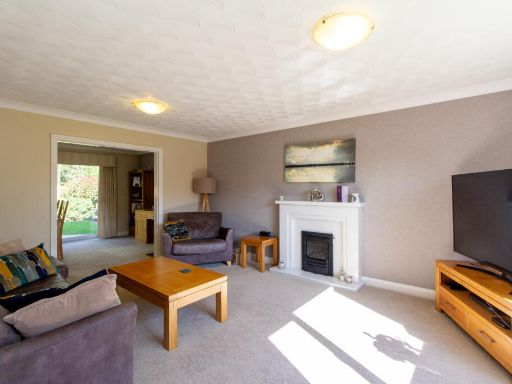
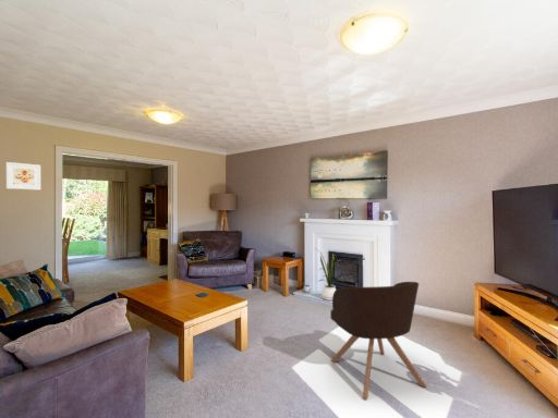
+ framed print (24, 176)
+ armchair (374, 324)
+ house plant (328, 273)
